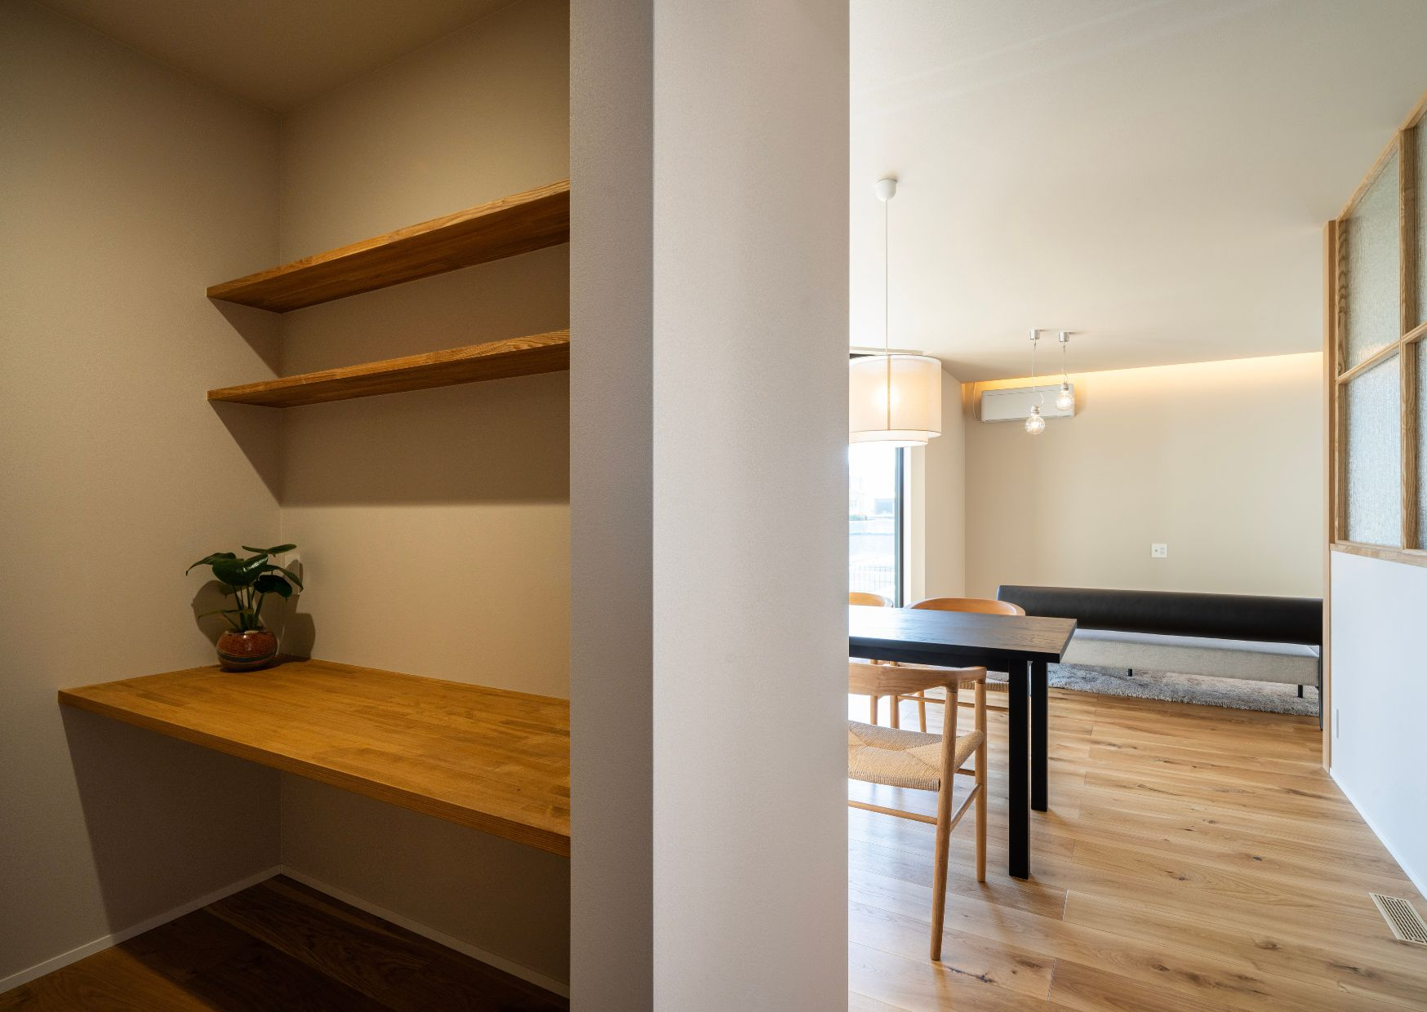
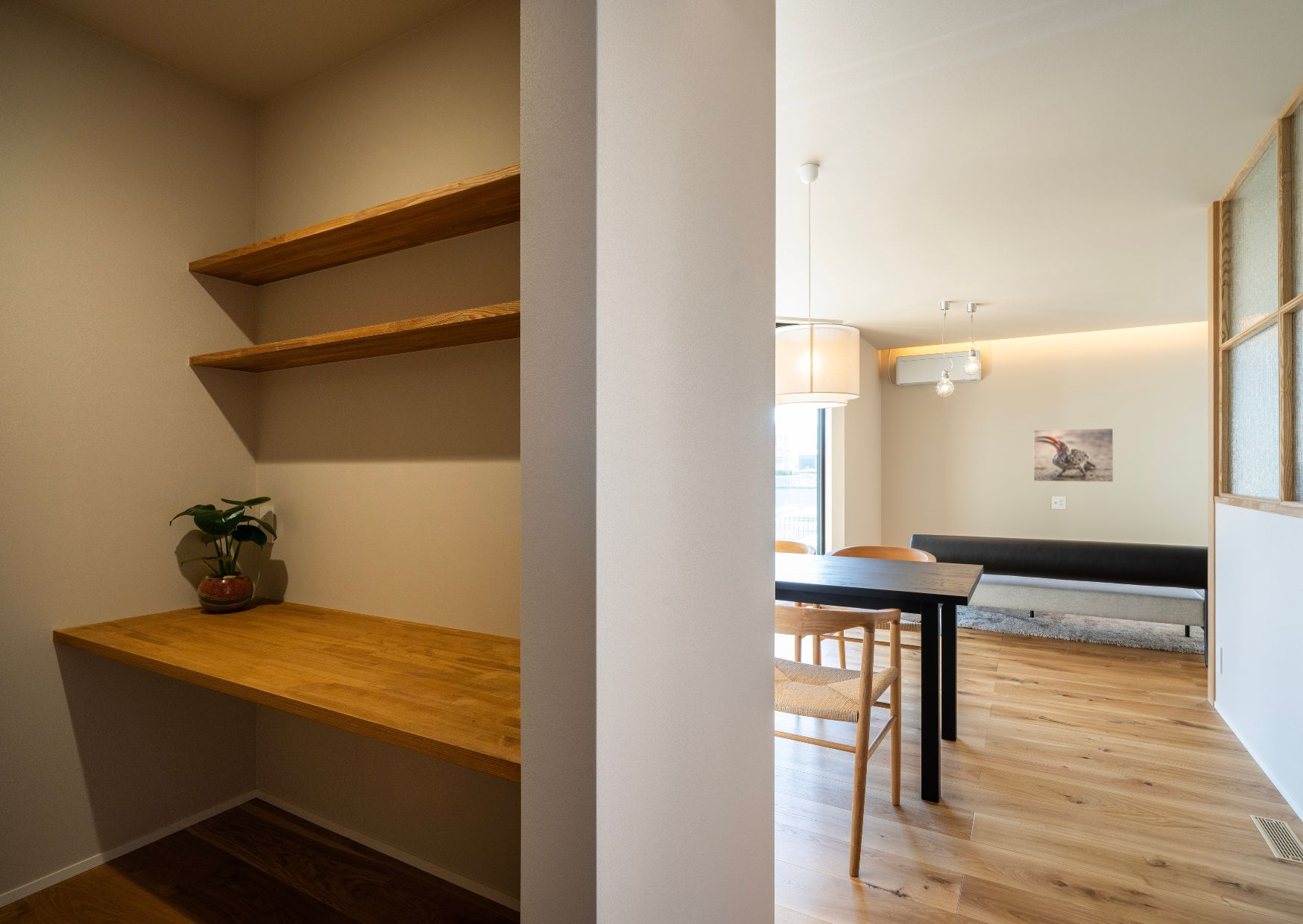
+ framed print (1072, 455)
